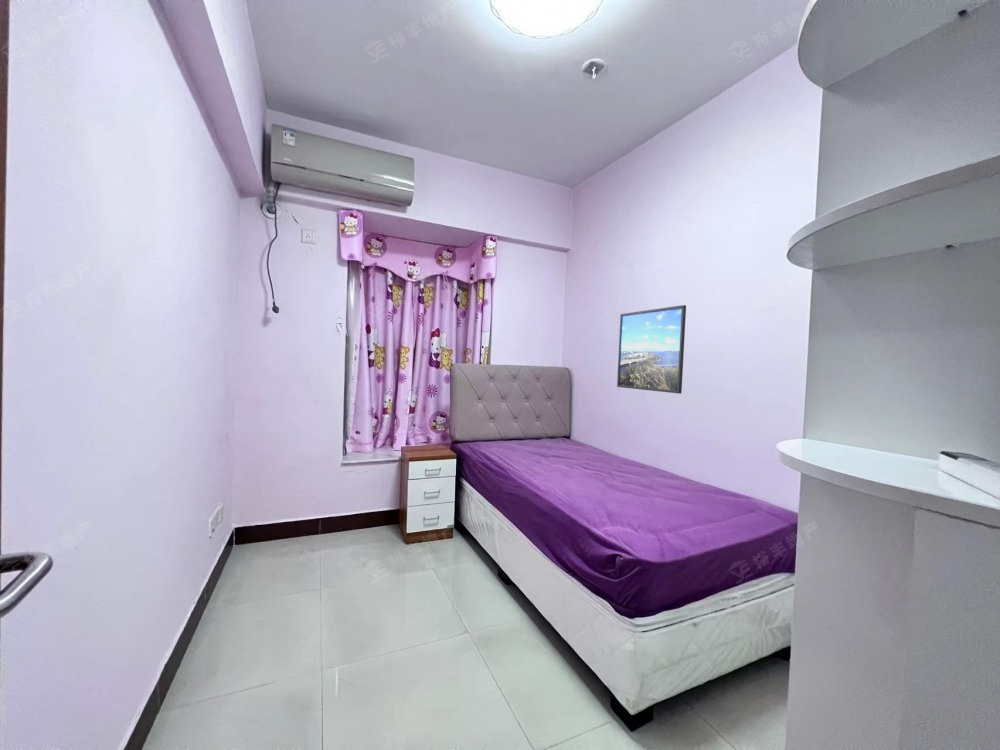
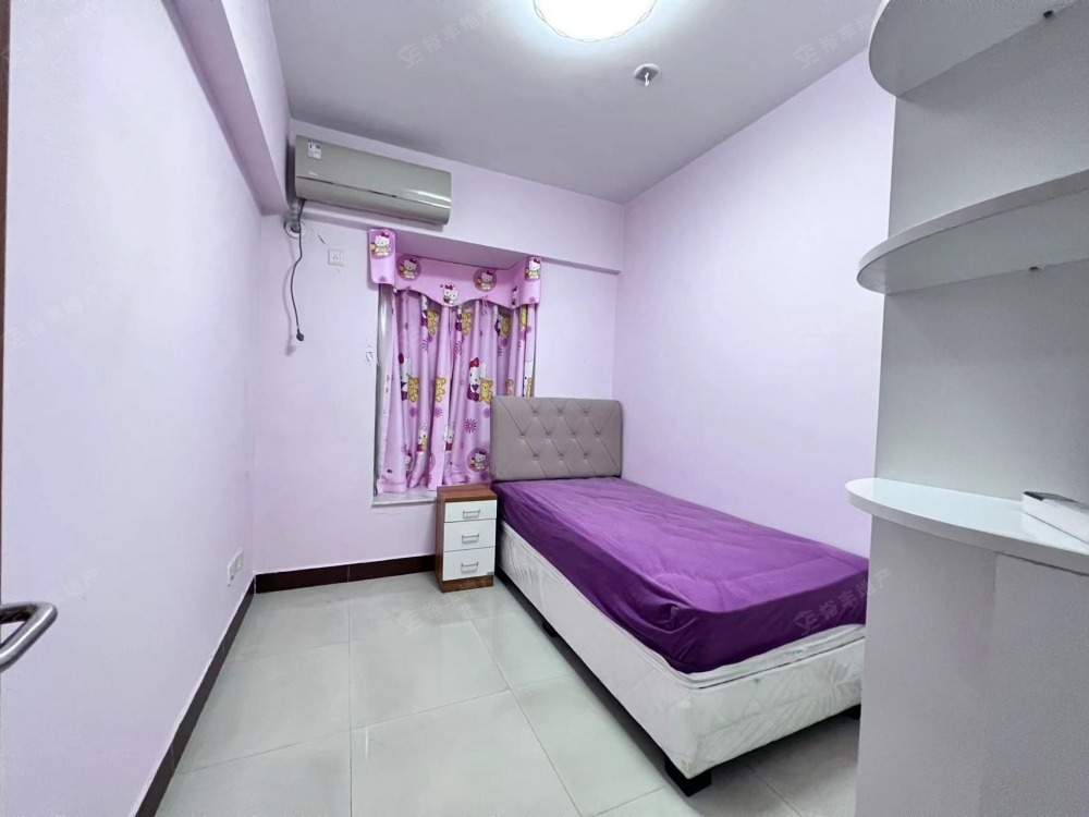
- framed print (648, 350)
